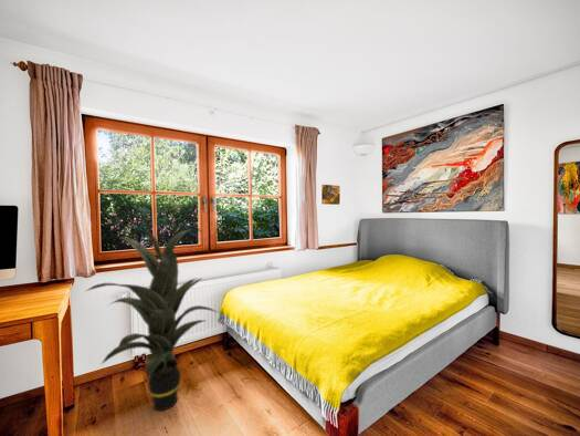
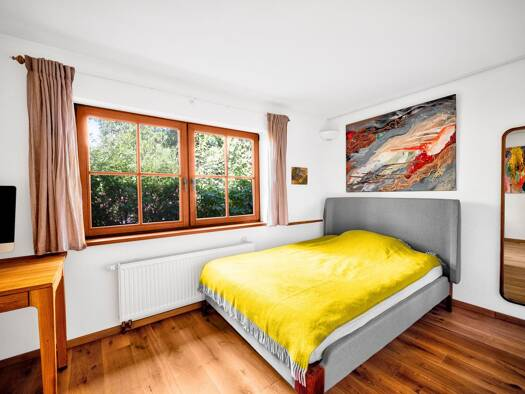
- indoor plant (155, 312)
